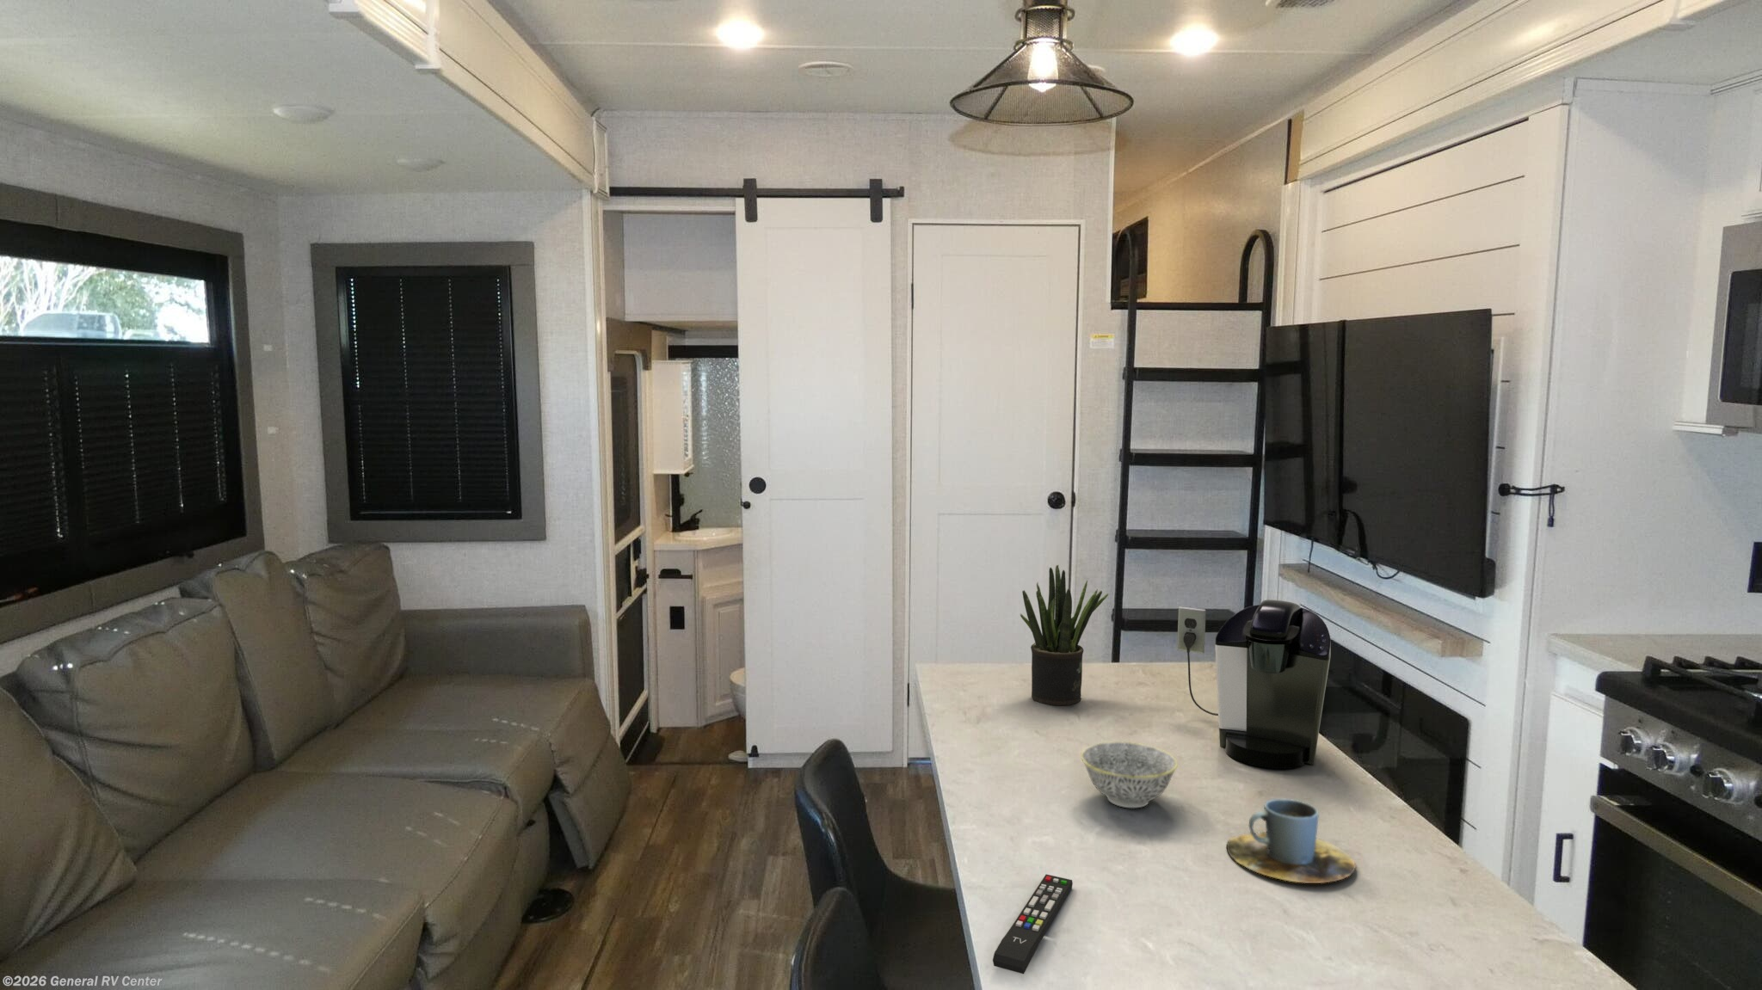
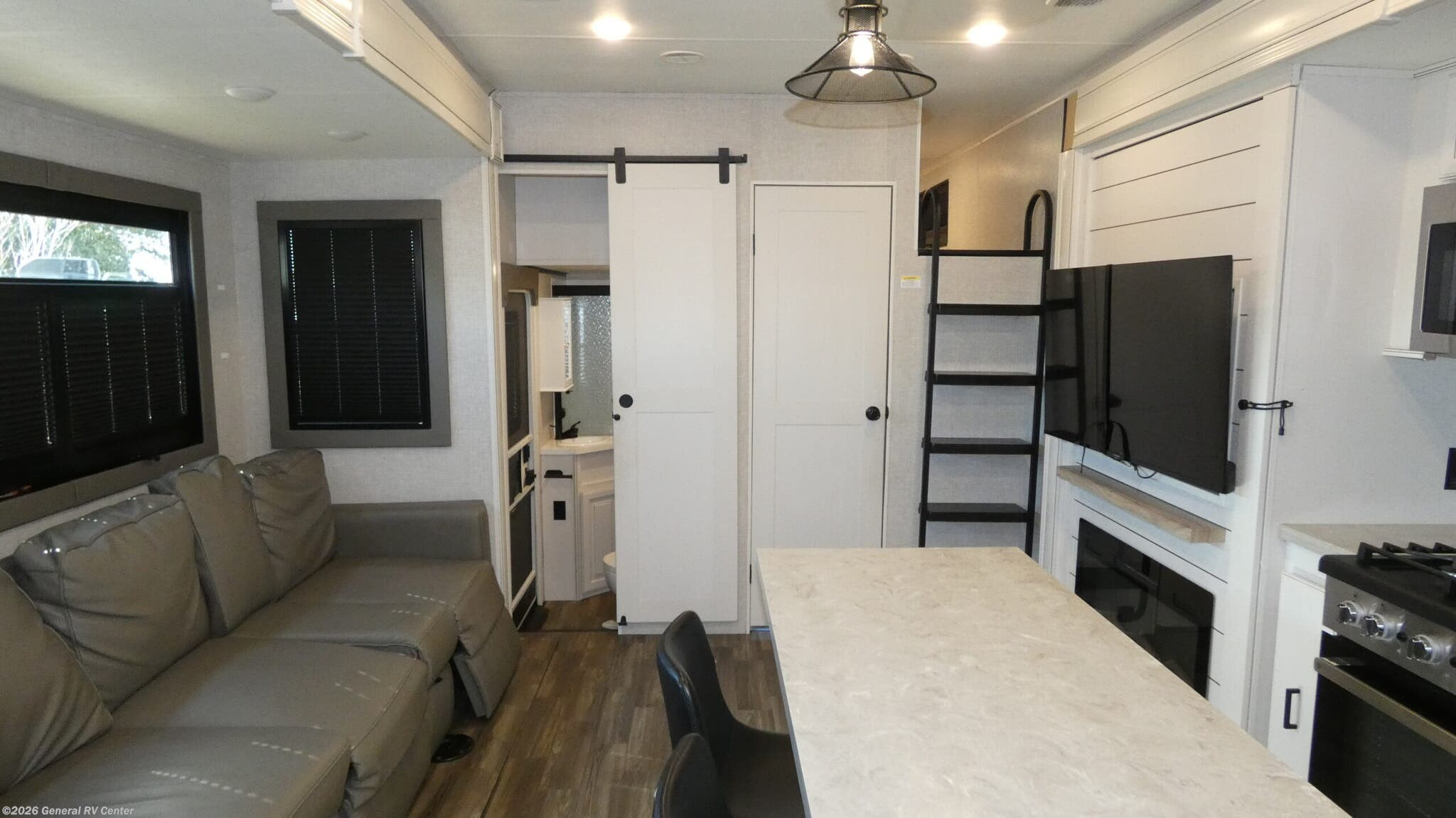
- potted plant (1064, 633)
- bowl (1128, 778)
- remote control (1035, 919)
- coffee maker (1243, 672)
- cup (1290, 831)
